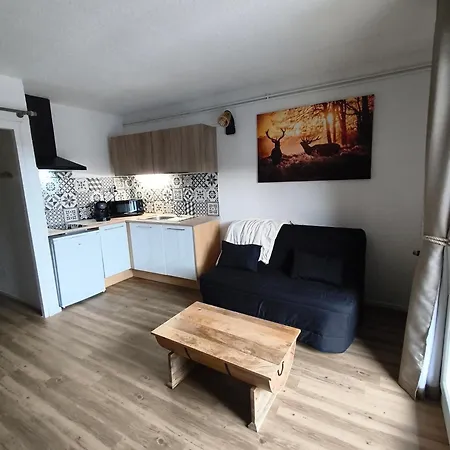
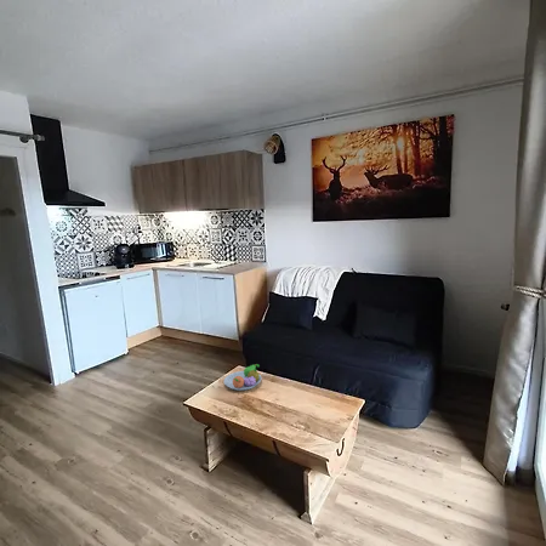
+ fruit bowl (244, 375)
